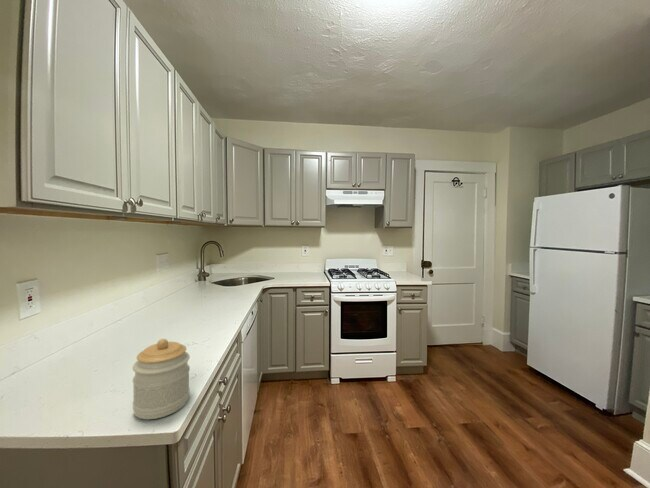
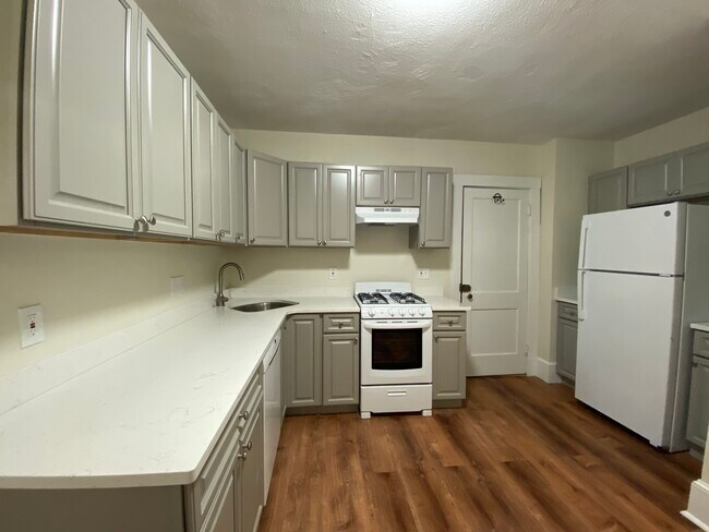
- jar (162, 371)
